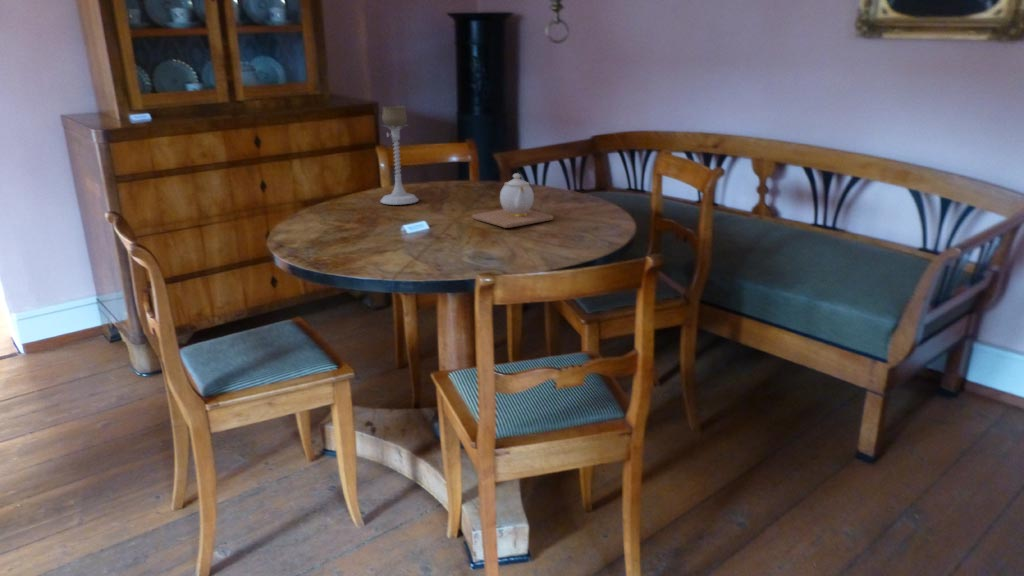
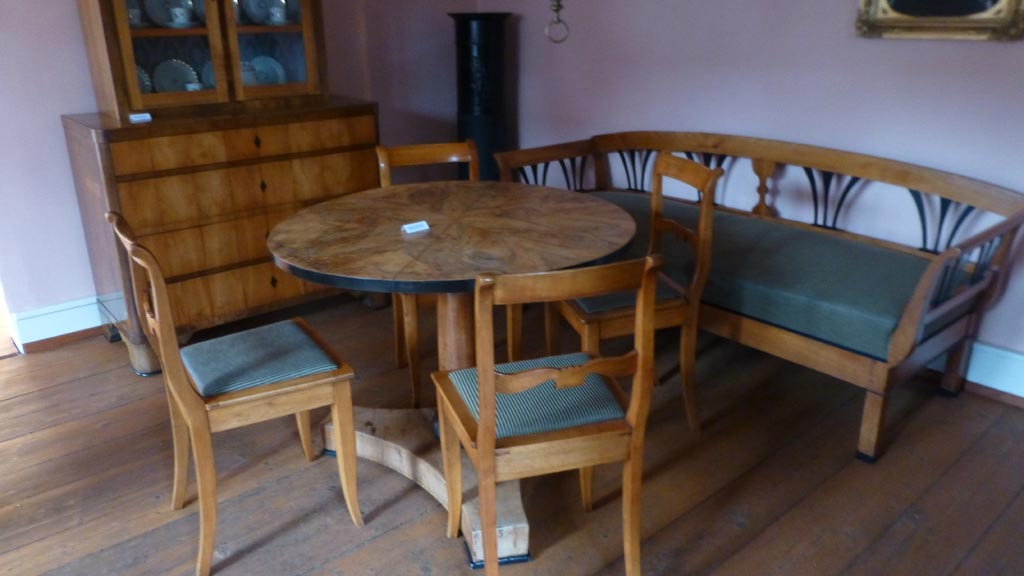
- candle holder (396, 154)
- teapot (512, 196)
